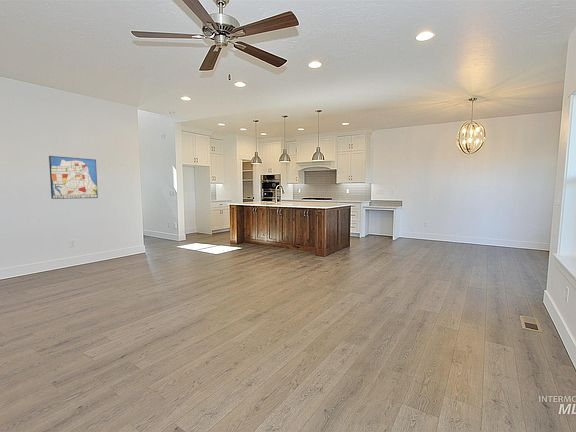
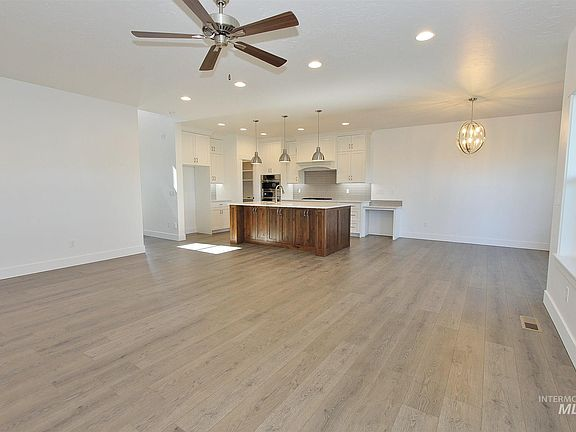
- wall art (74, 178)
